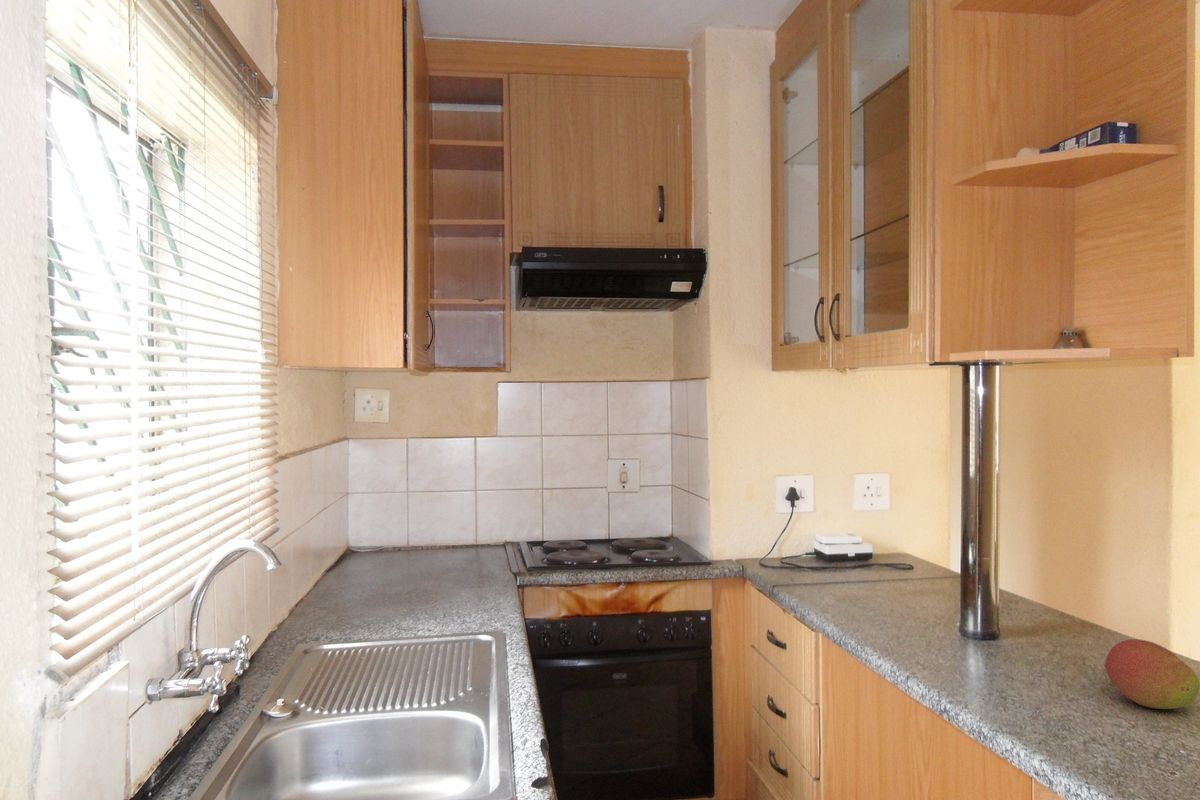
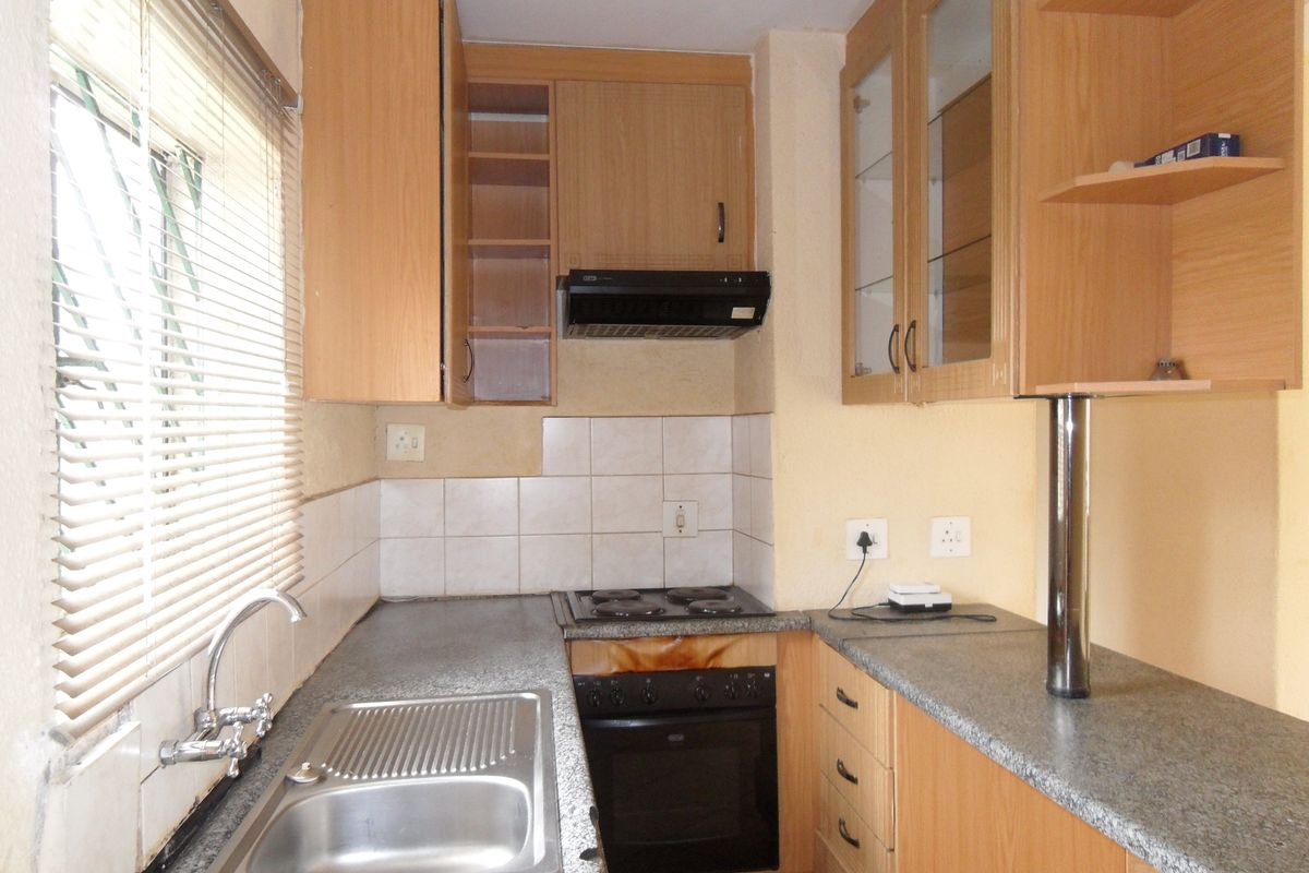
- fruit (1148, 673)
